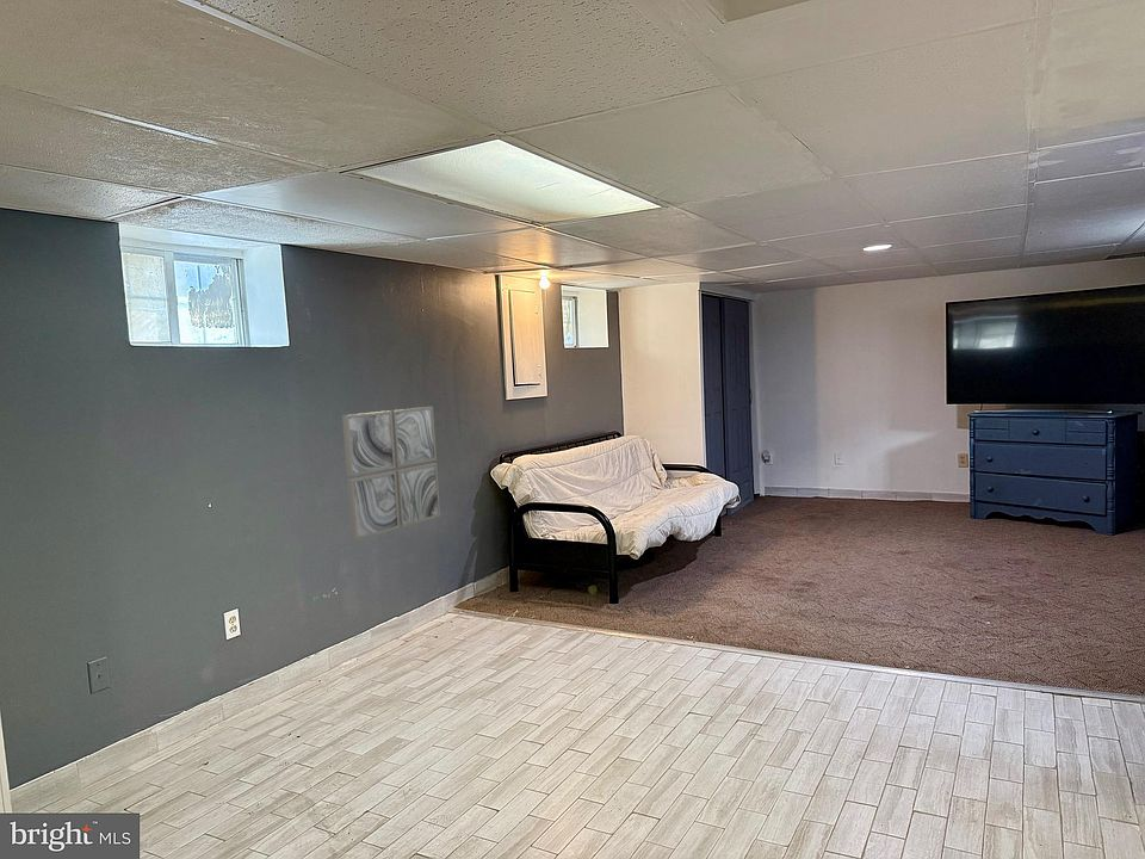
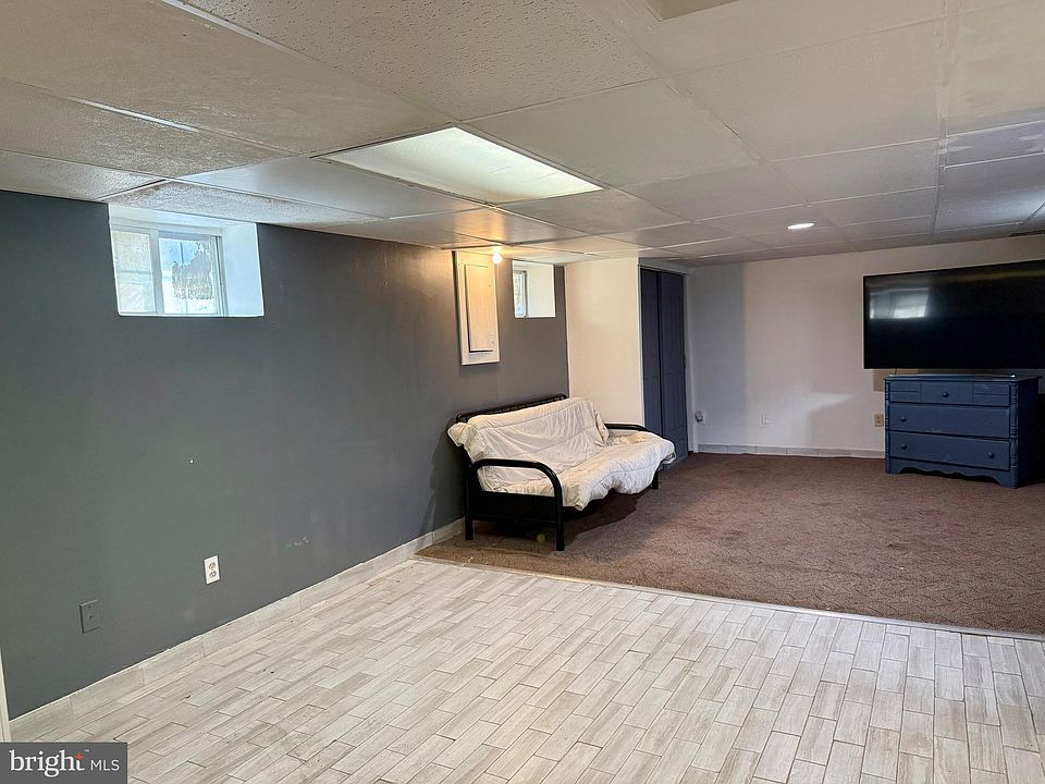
- wall art (395, 470)
